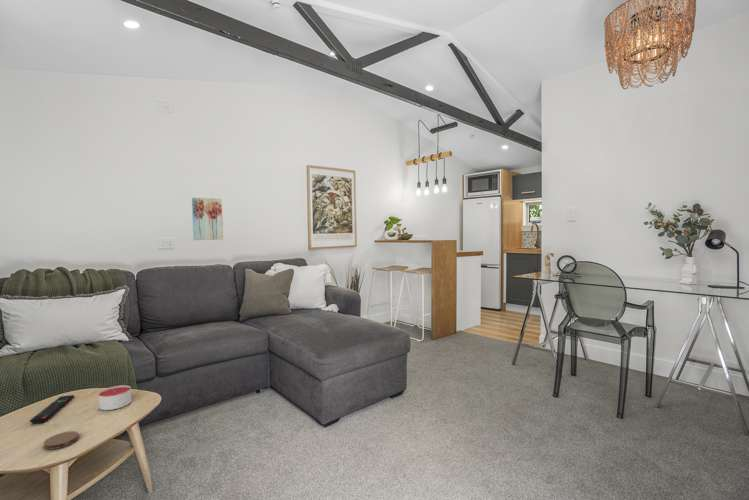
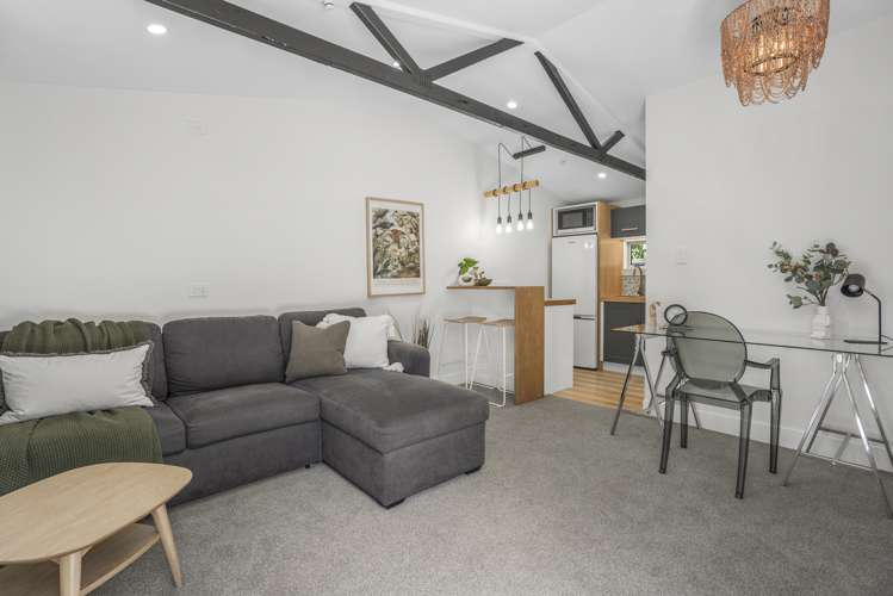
- remote control (53, 408)
- coaster (61, 440)
- wall art (207, 219)
- candle (115, 396)
